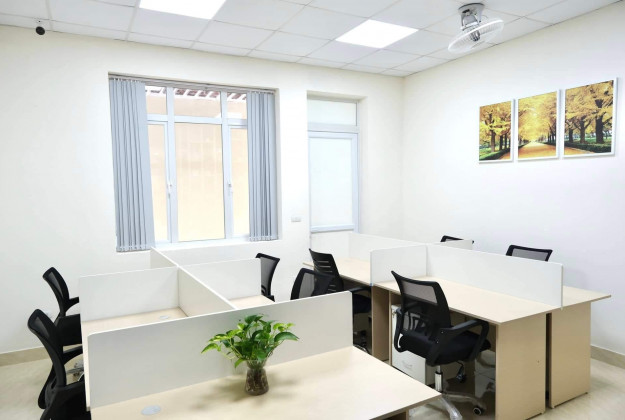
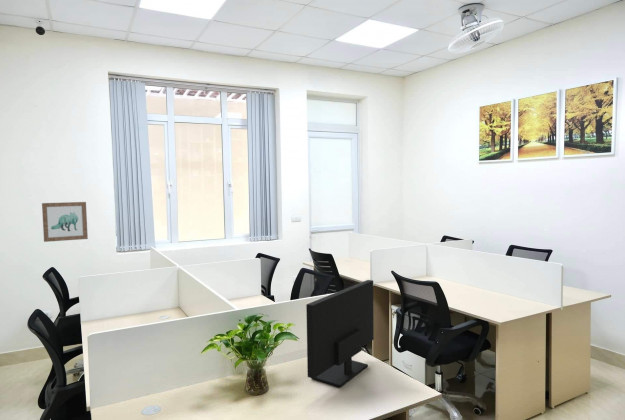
+ wall art (65, 221)
+ monitor (339, 331)
